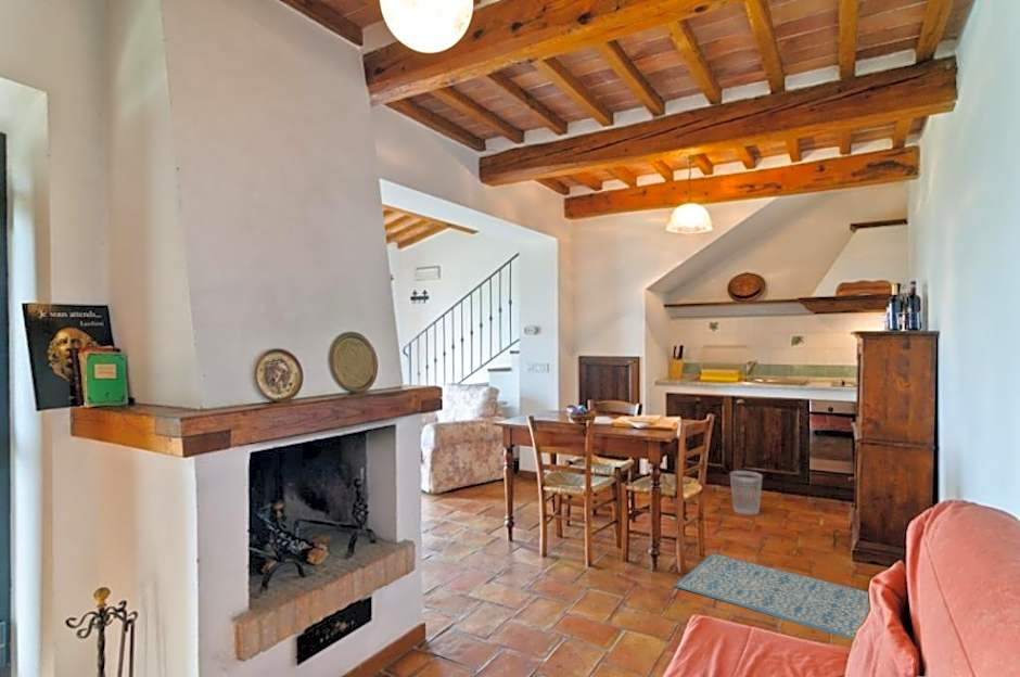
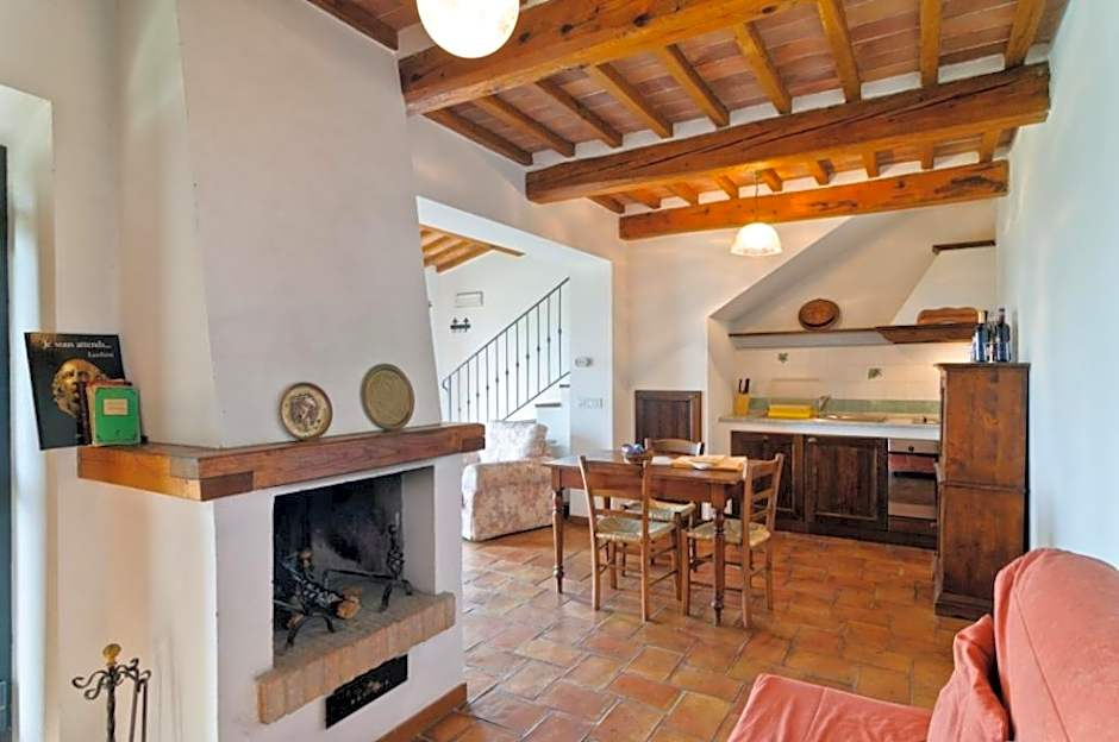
- wastebasket (745, 493)
- rug (804, 598)
